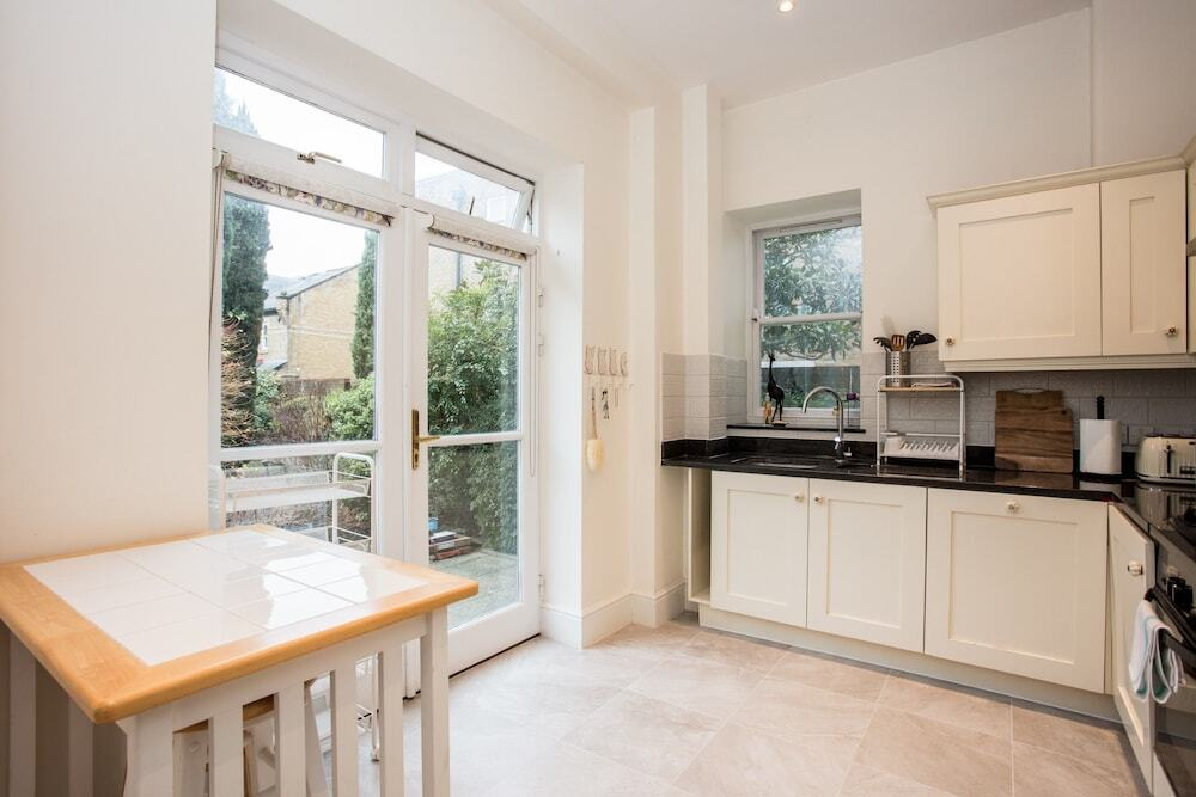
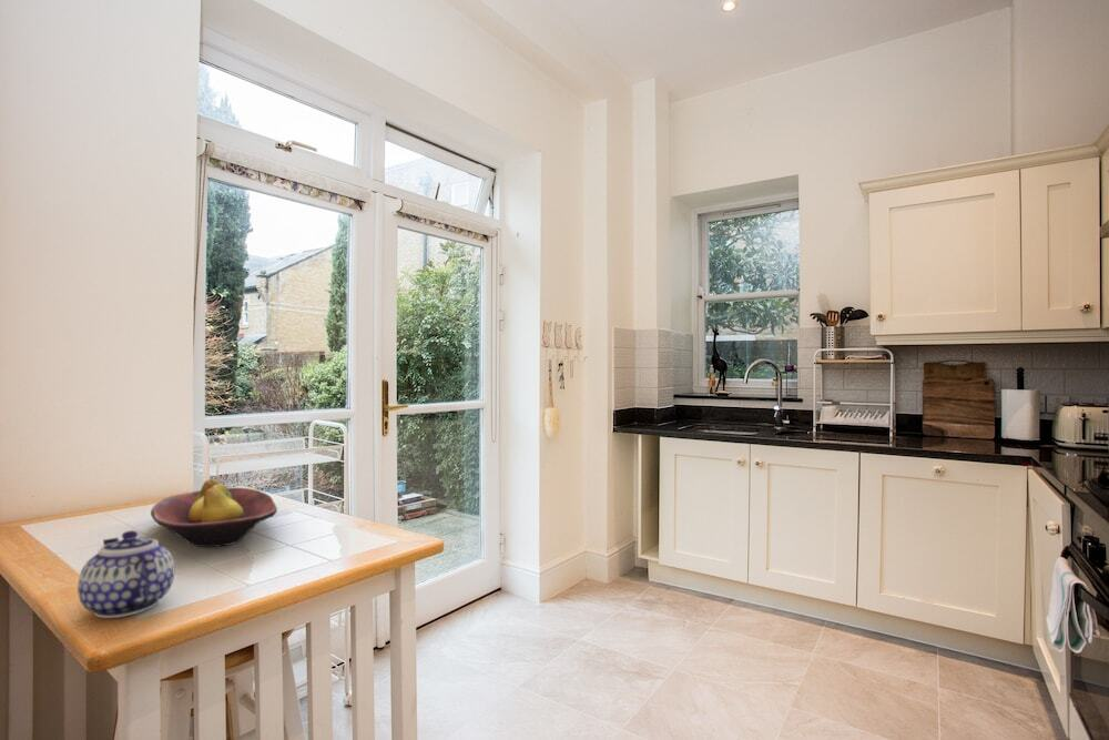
+ fruit bowl (215, 507)
+ teapot (128, 569)
